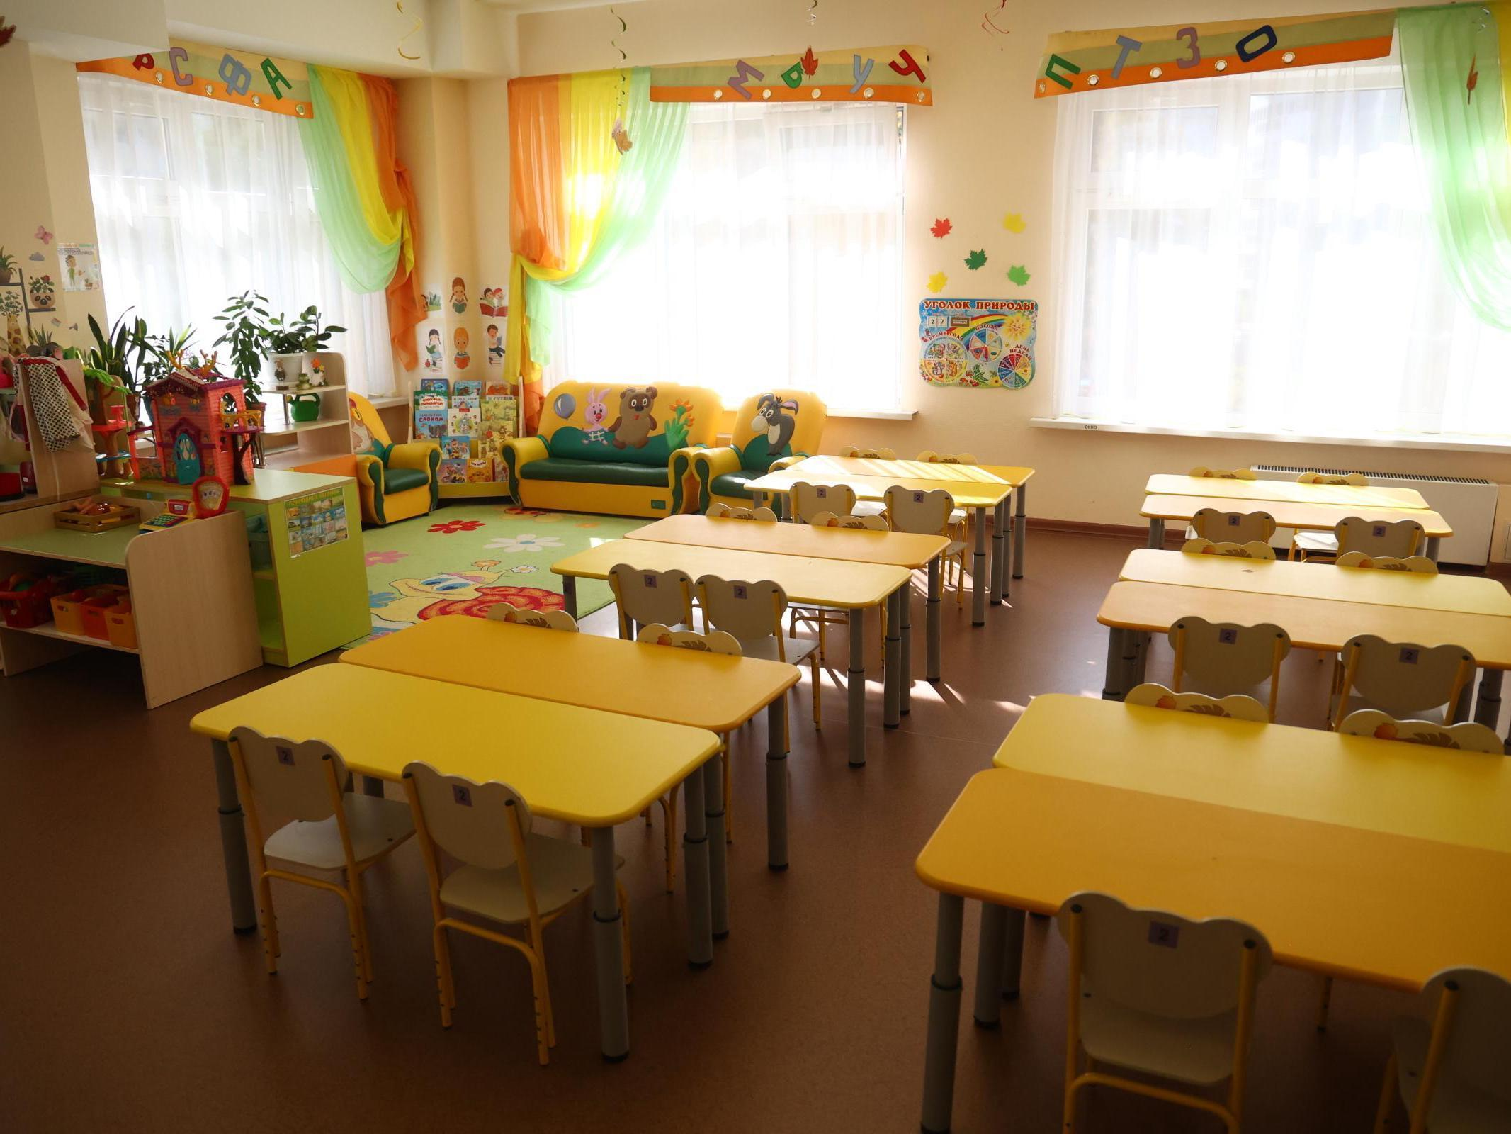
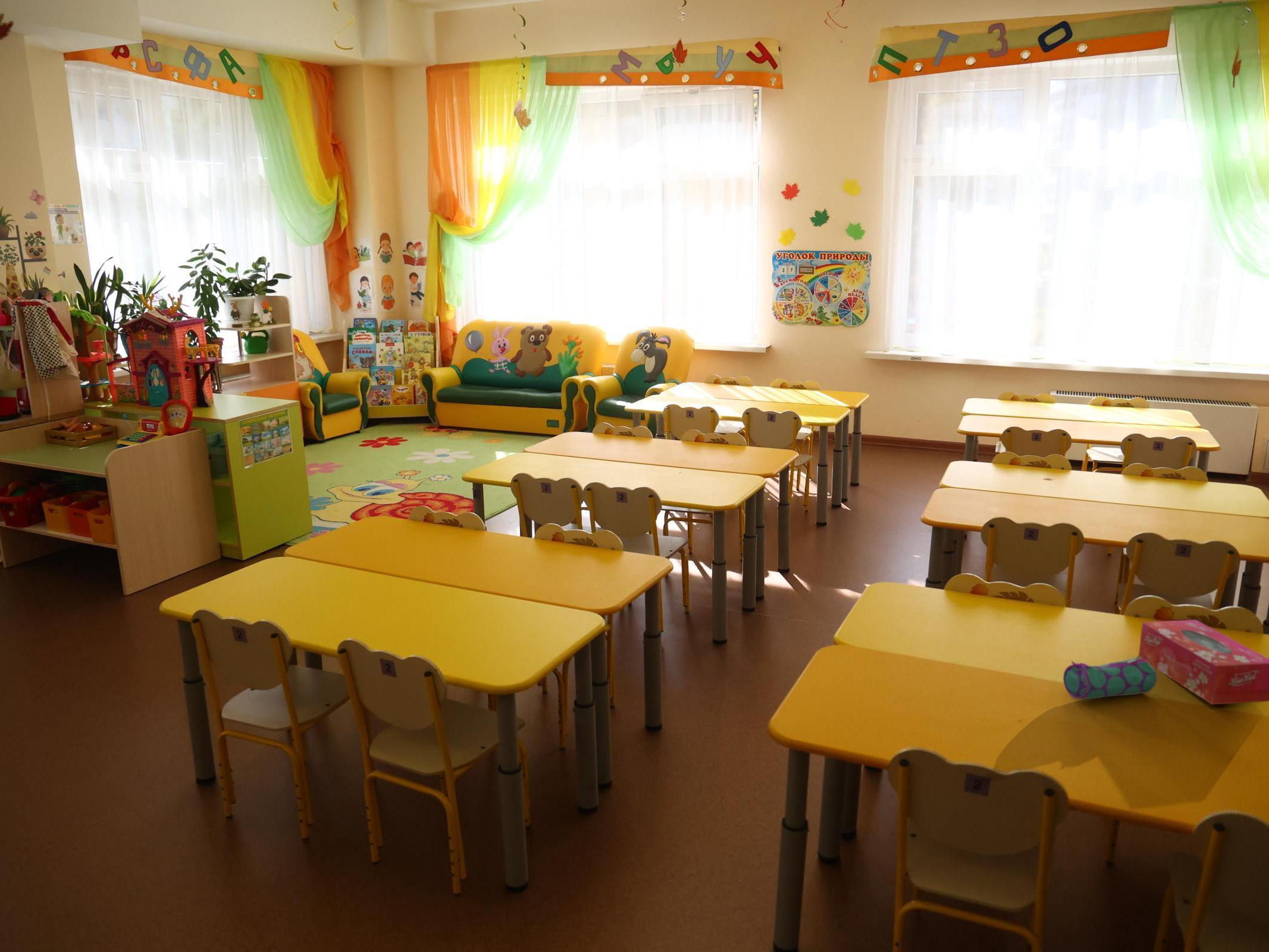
+ tissue box (1203, 660)
+ pencil case (1109, 677)
